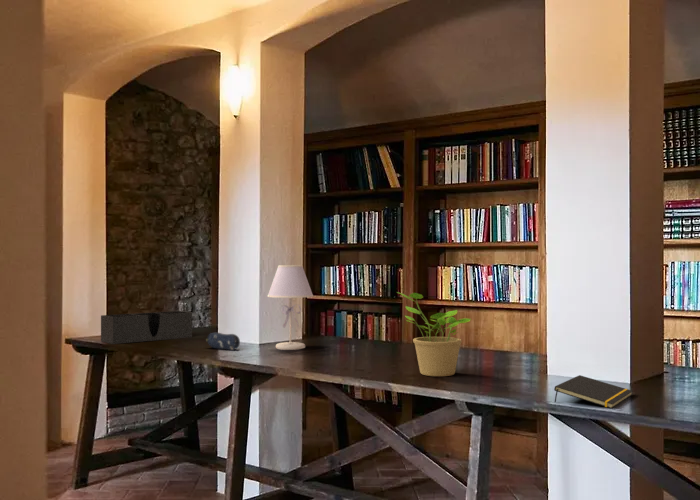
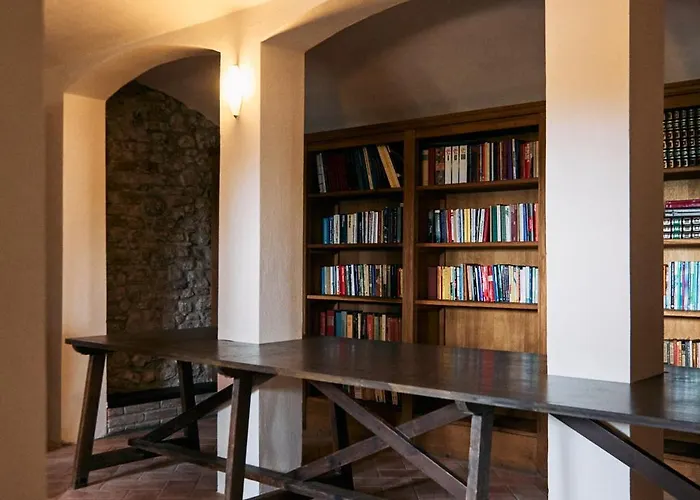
- notepad (594, 390)
- pencil case (223, 341)
- table lamp (290, 306)
- potted plant (436, 332)
- desk organizer (147, 326)
